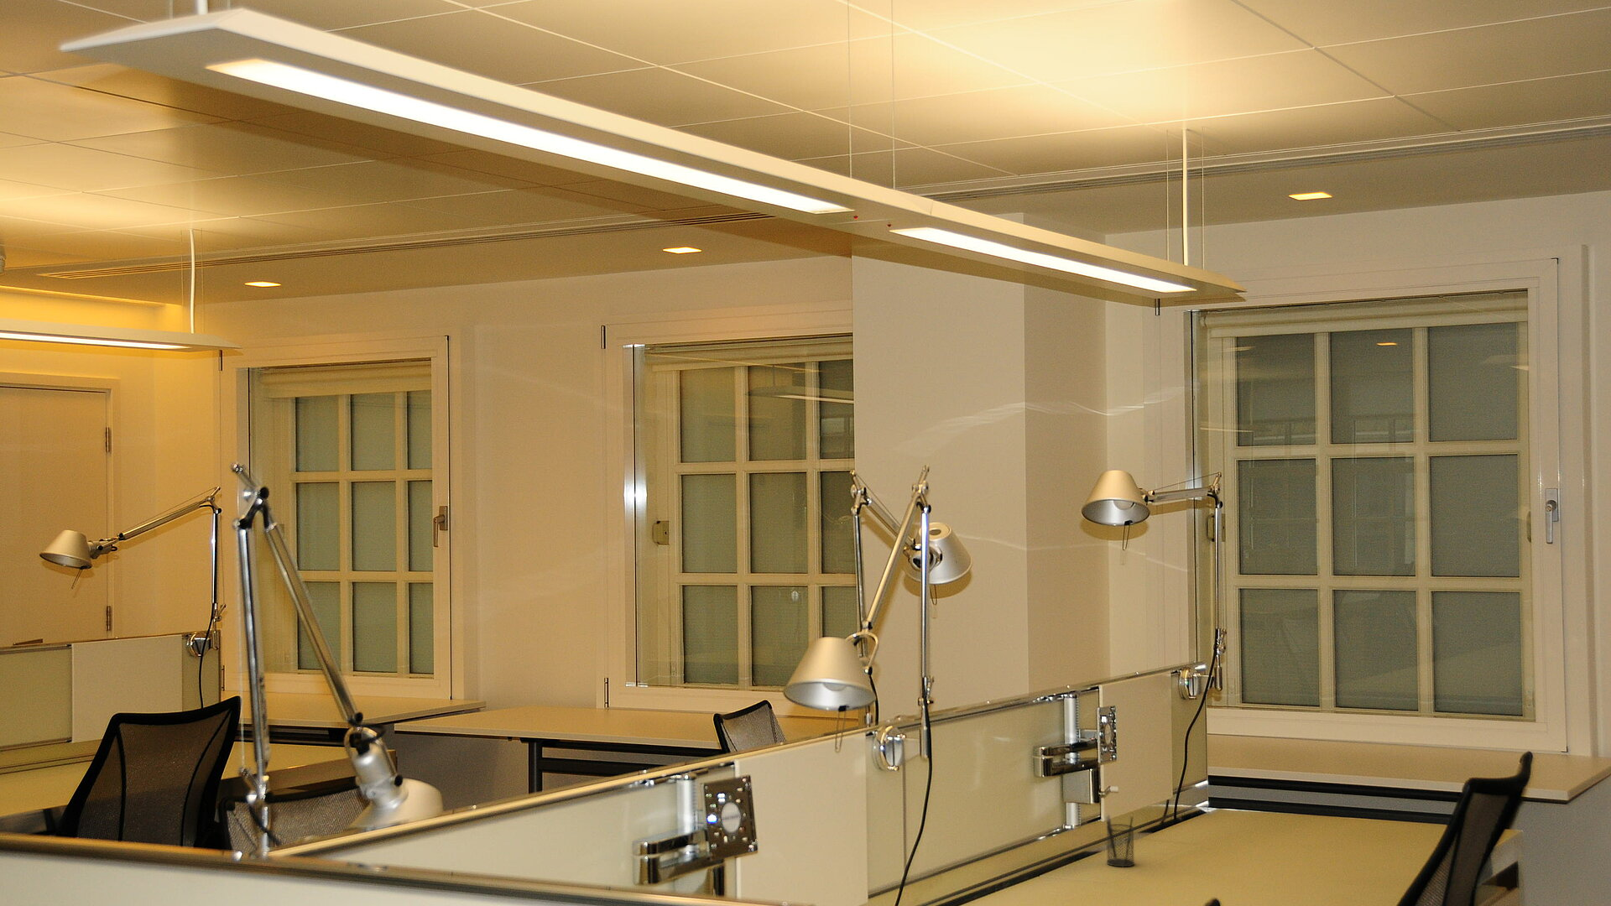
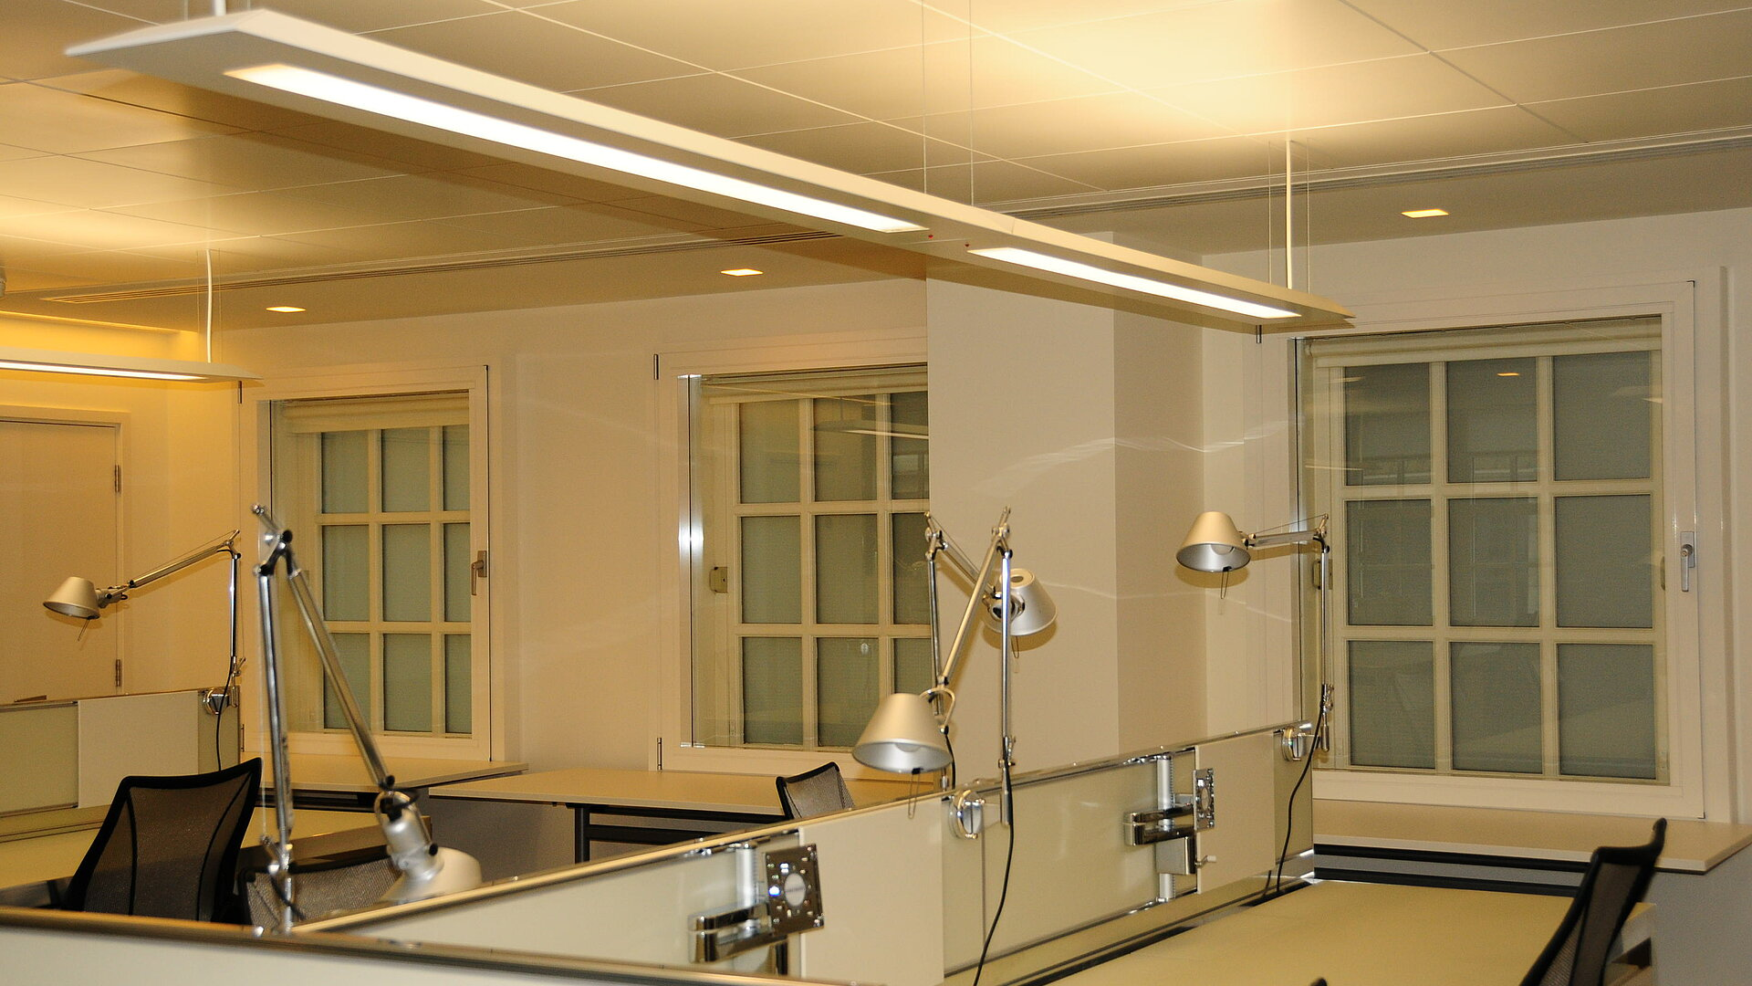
- pencil holder (1120, 836)
